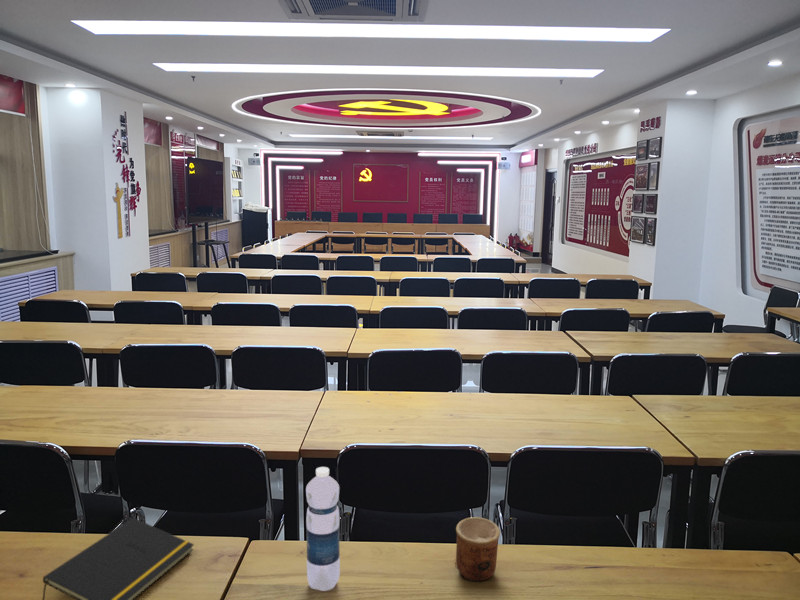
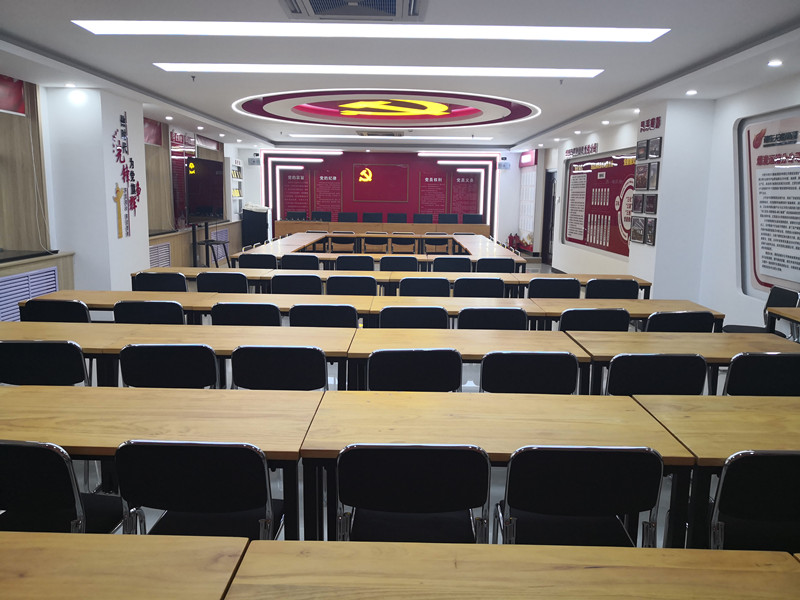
- water bottle (323, 526)
- notepad (123, 562)
- cup (477, 550)
